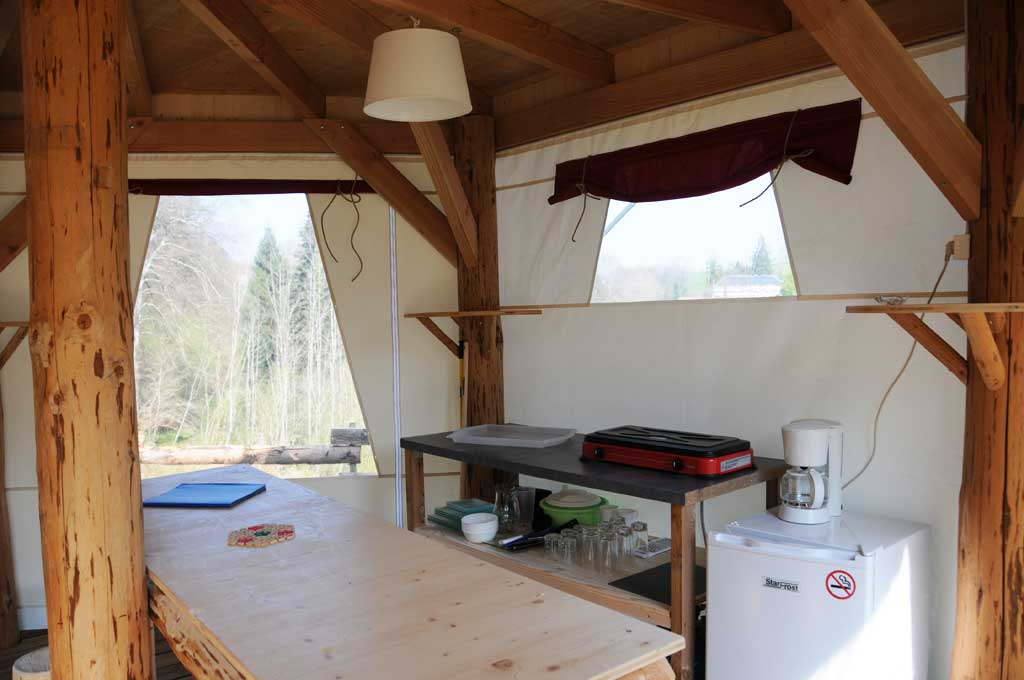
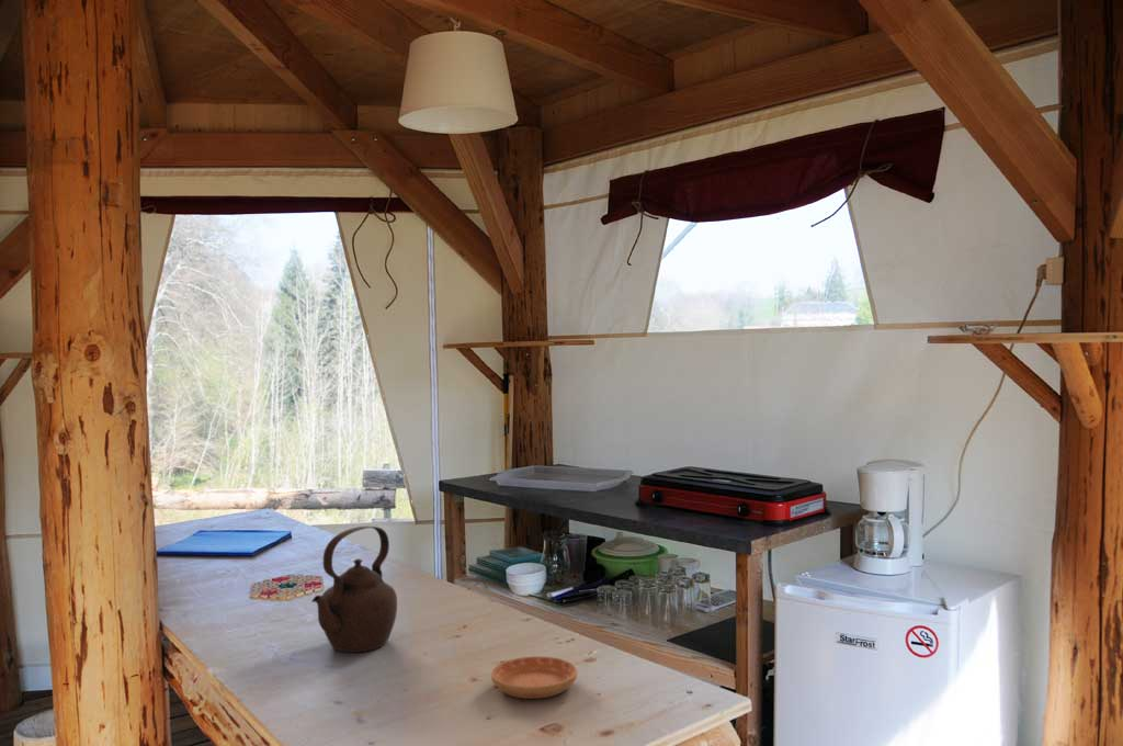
+ saucer (534, 678)
+ teapot (351, 588)
